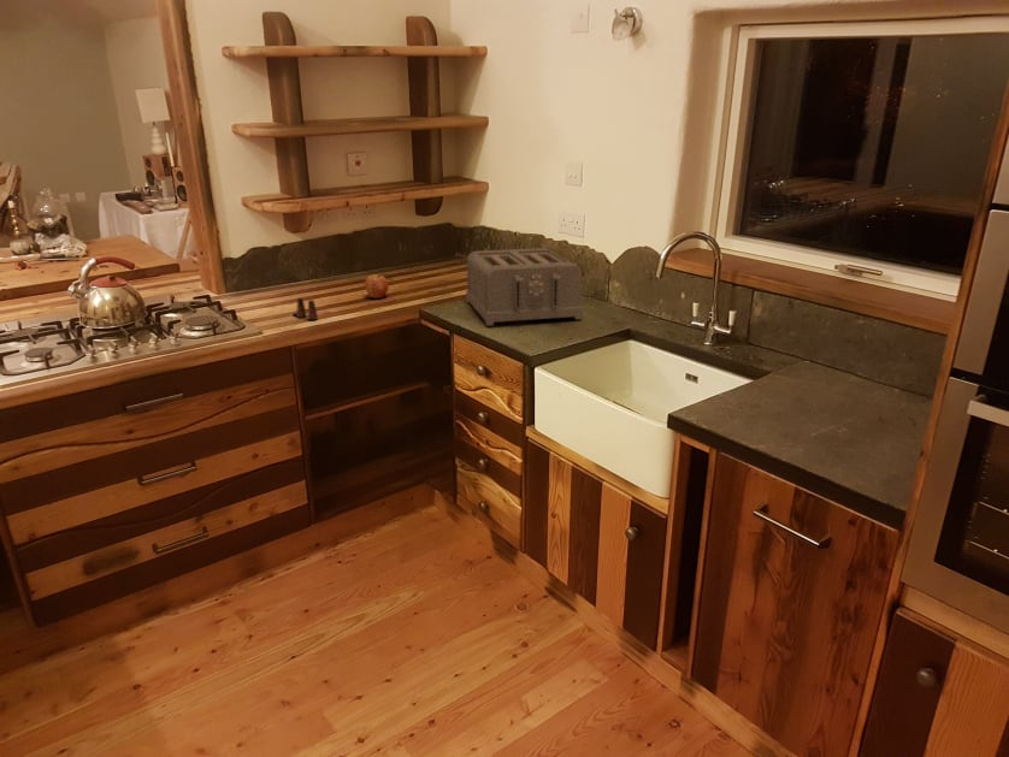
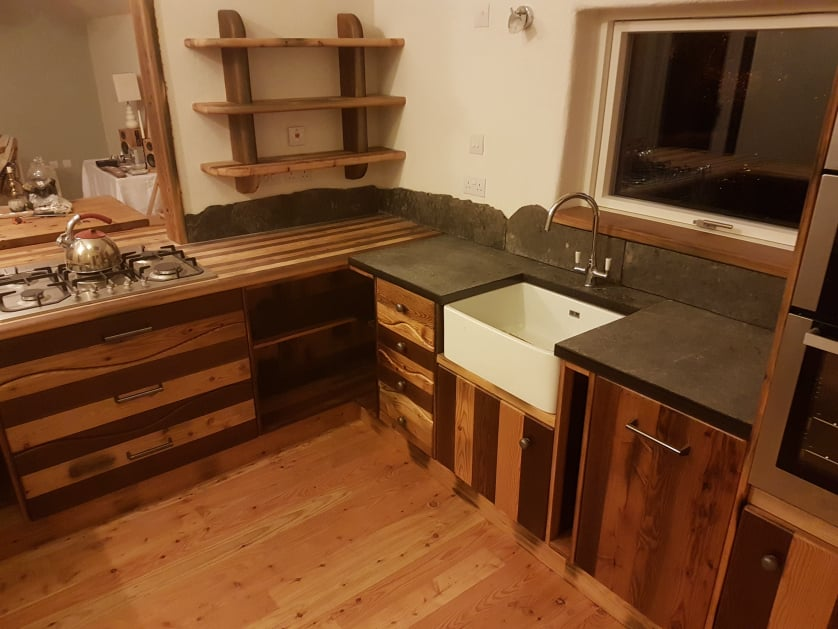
- toaster (523, 284)
- fruit (376, 285)
- salt shaker (303, 308)
